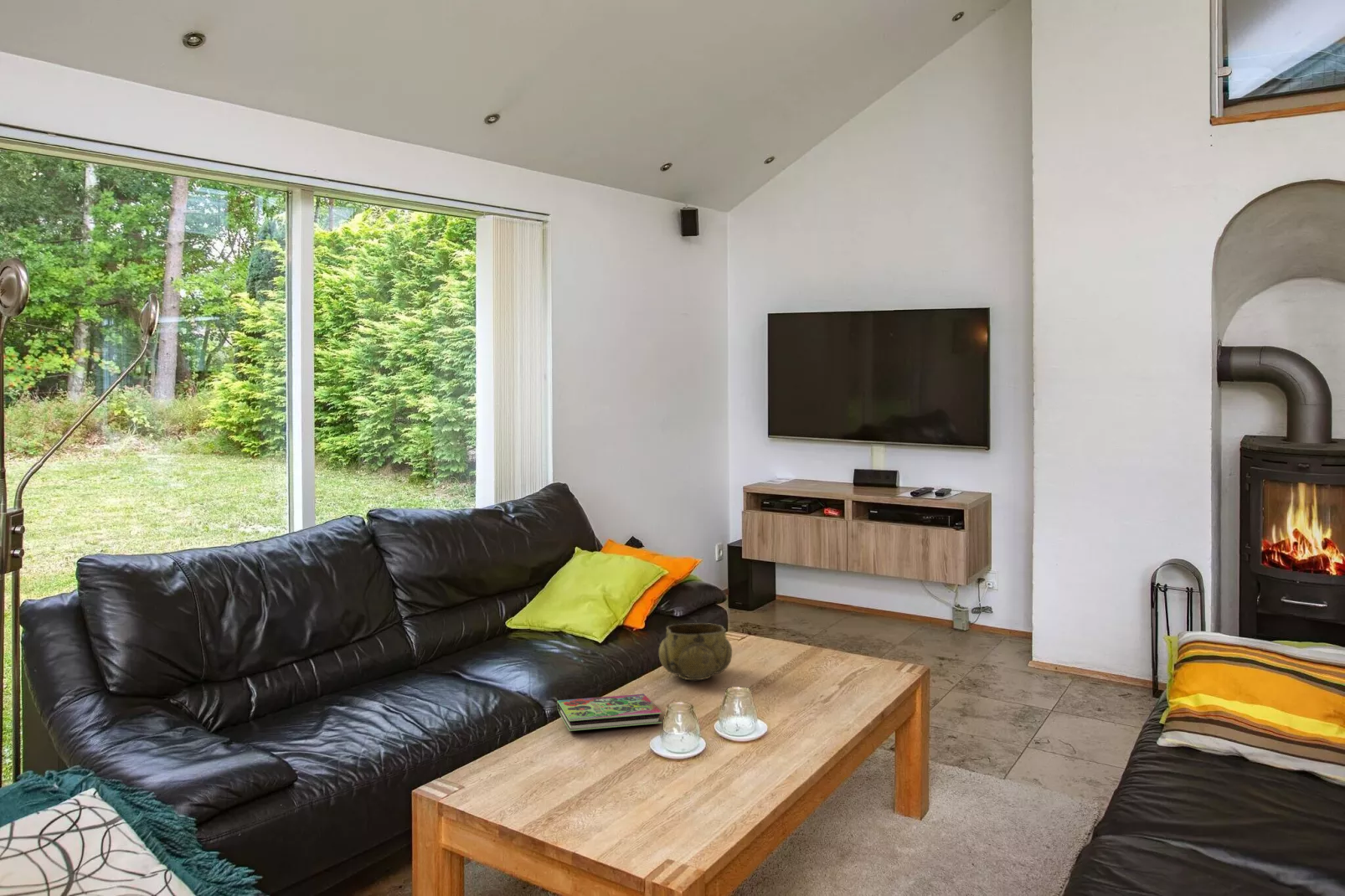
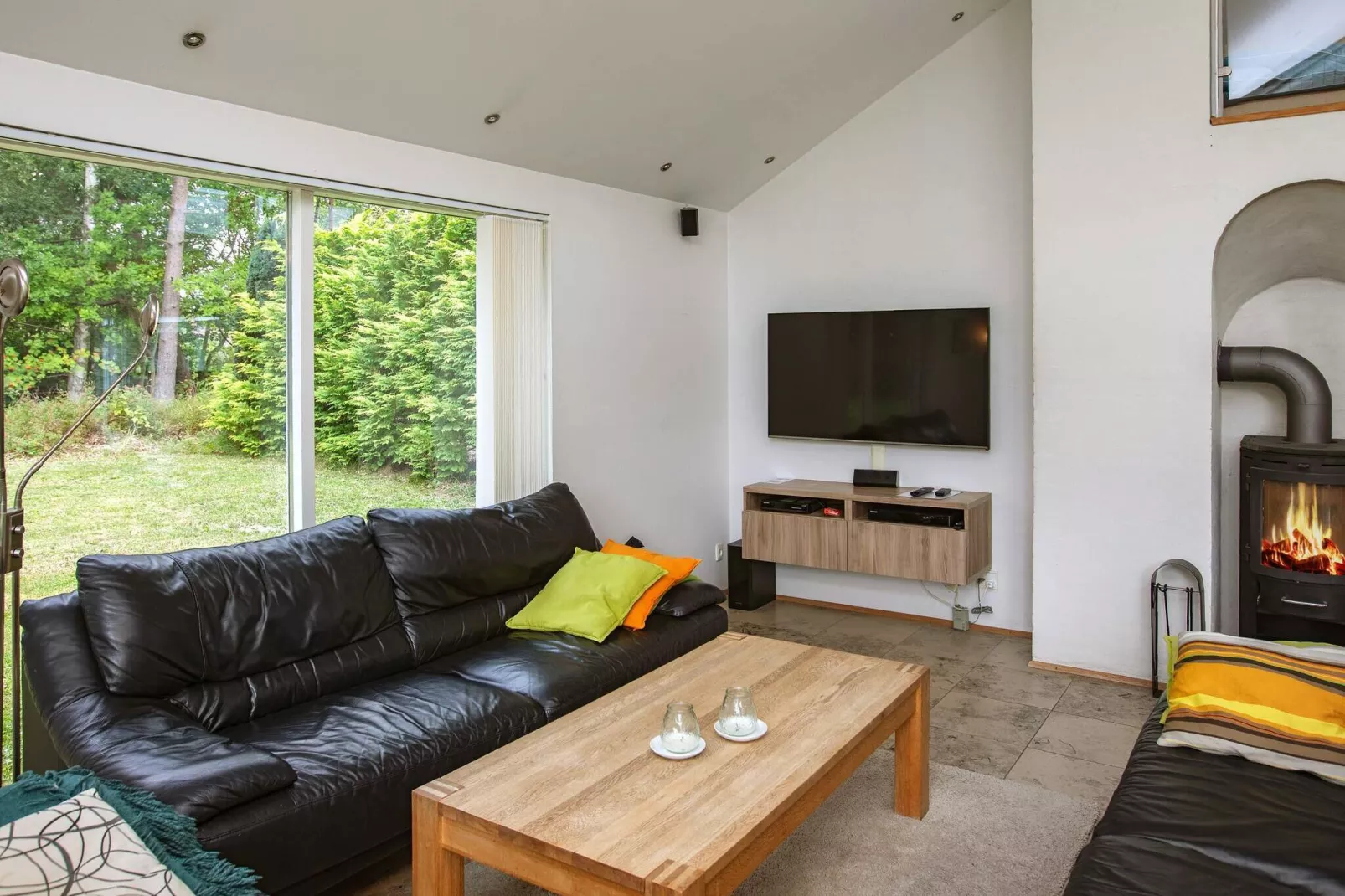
- decorative bowl (695, 652)
- book (608, 711)
